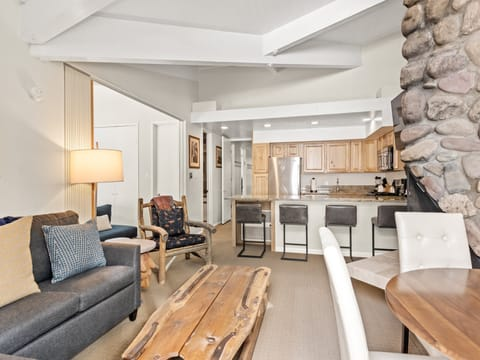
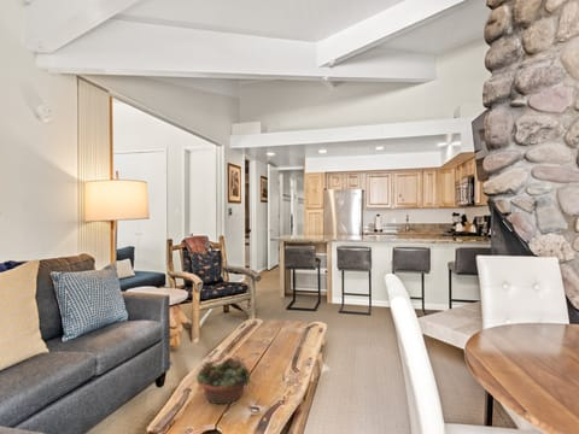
+ succulent planter (223, 376)
